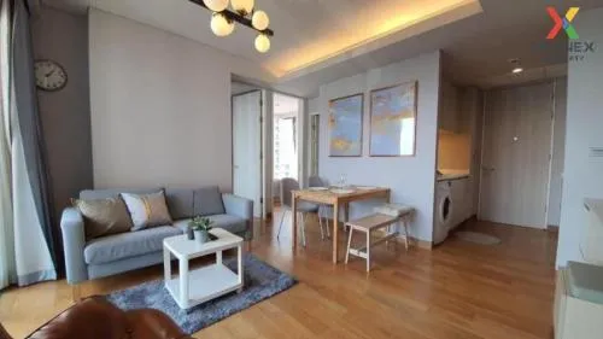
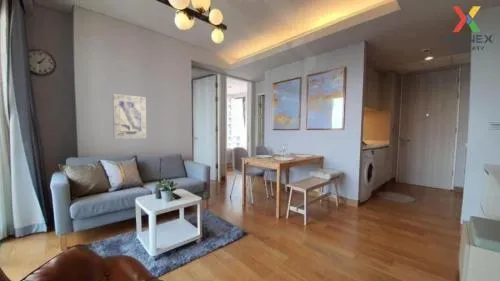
+ wall art (130, 117)
